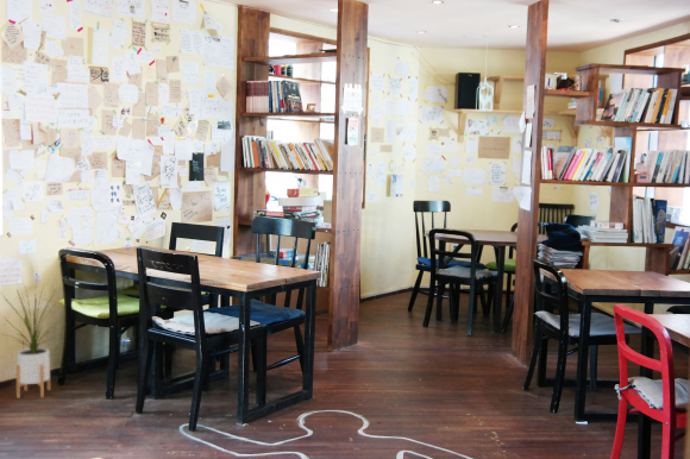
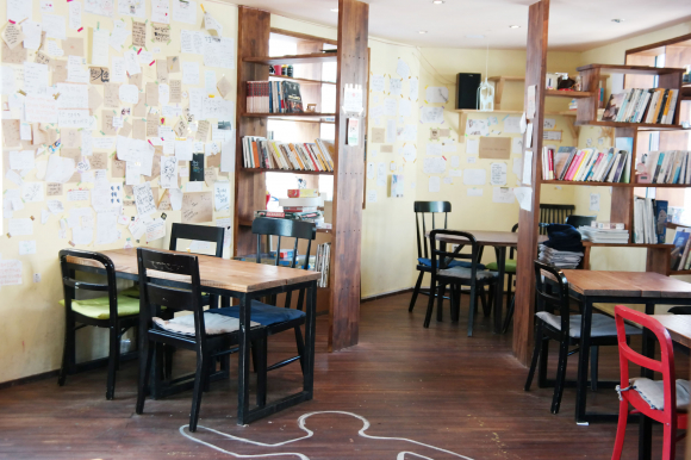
- house plant (33, 337)
